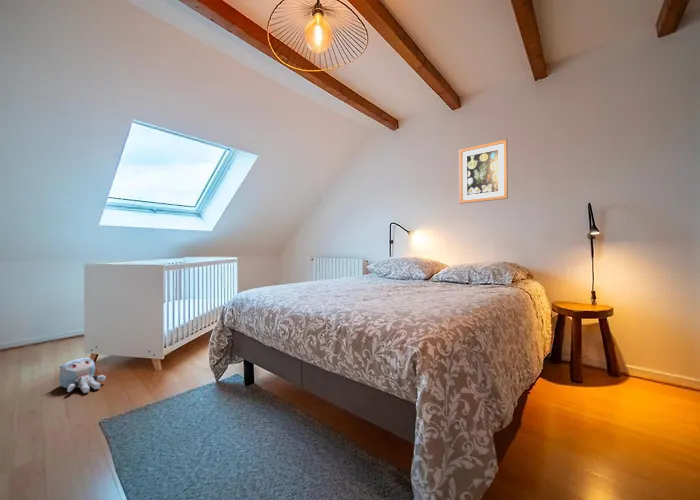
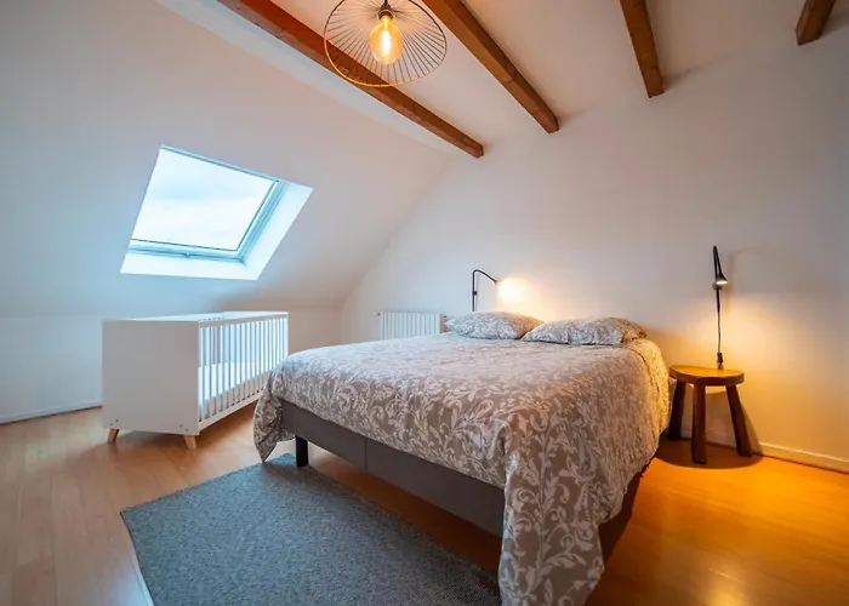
- wall art (482, 173)
- plush toy (81, 373)
